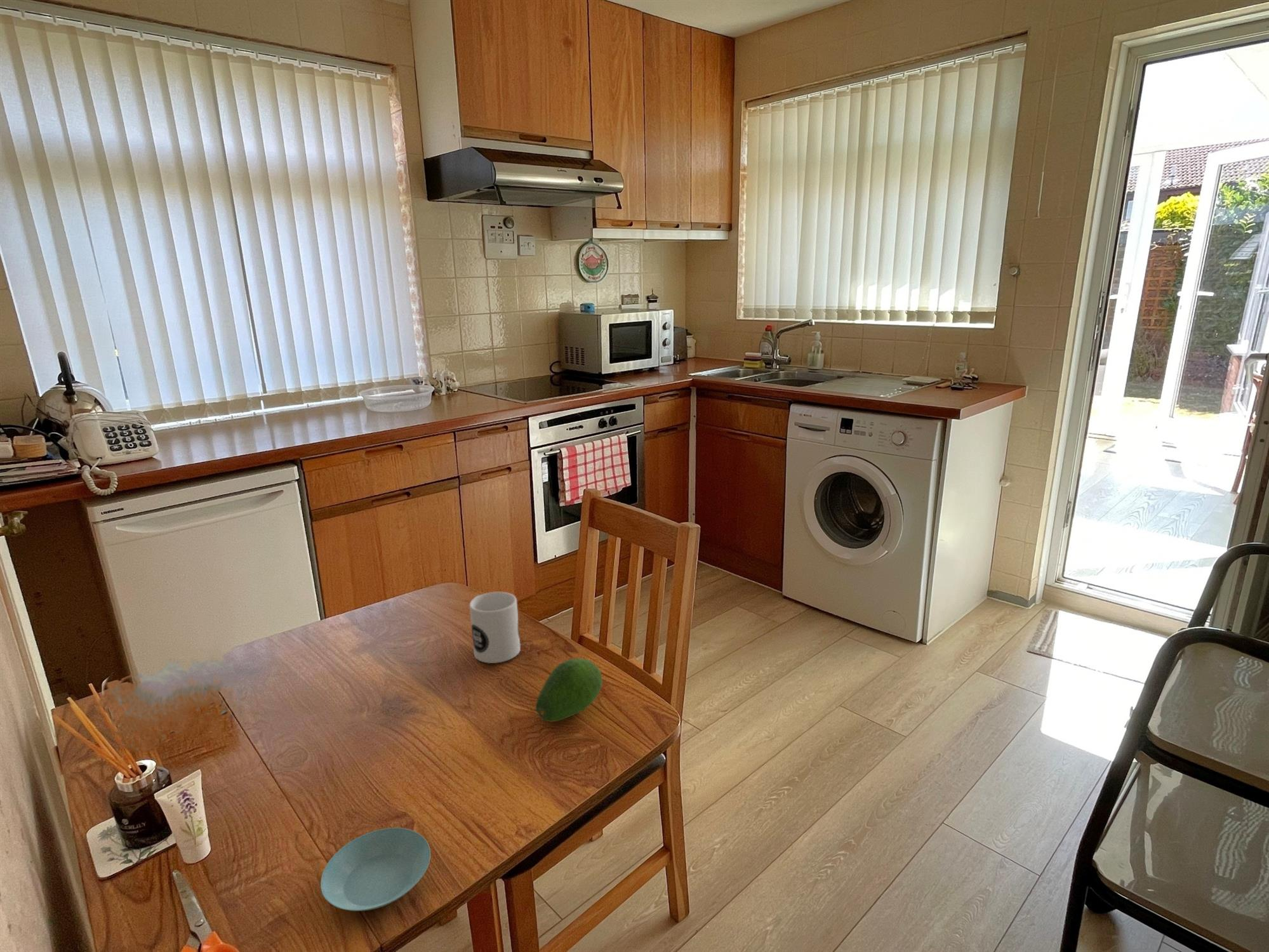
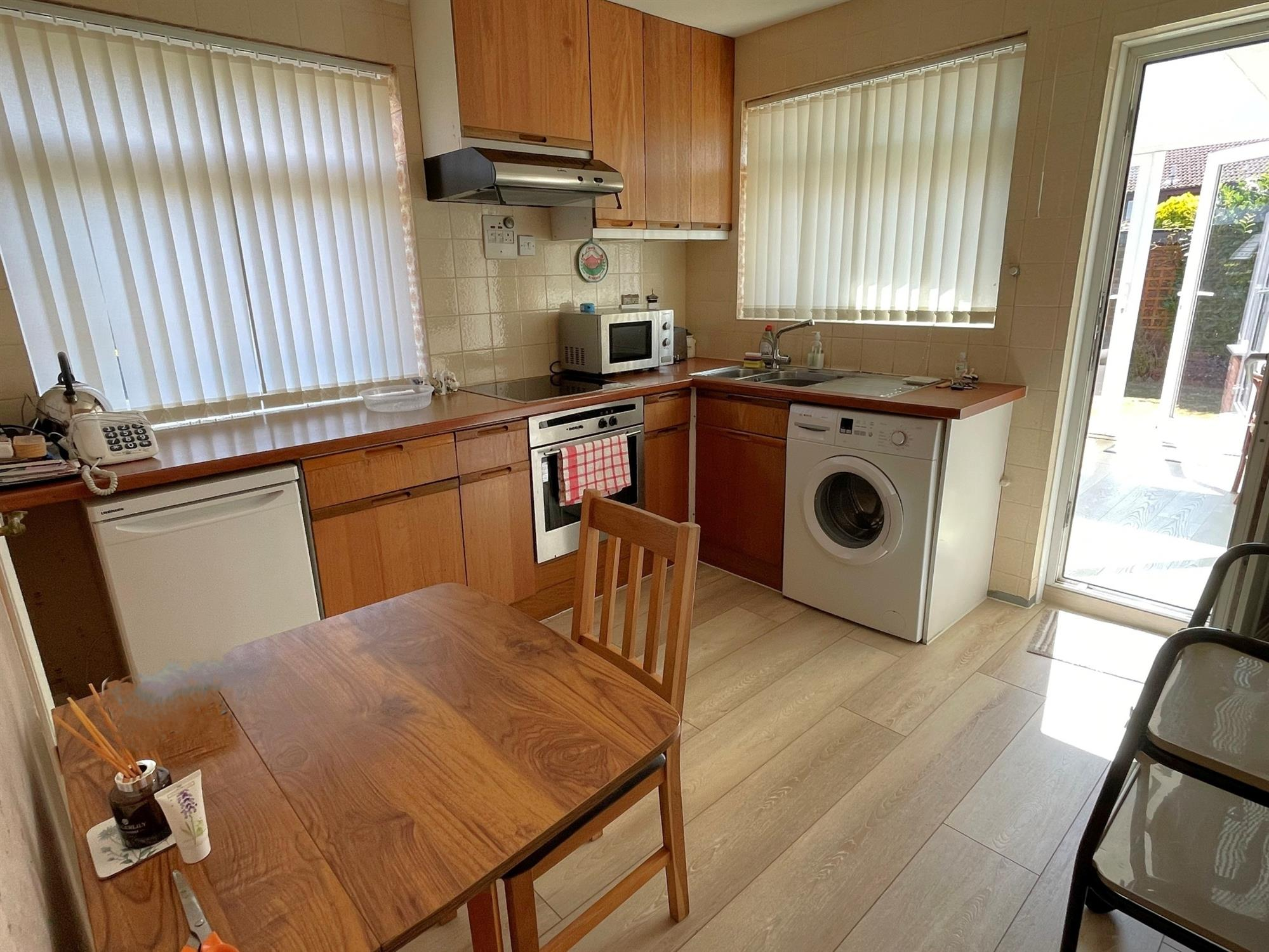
- fruit (568, 687)
- mug (491, 623)
- saucer (378, 873)
